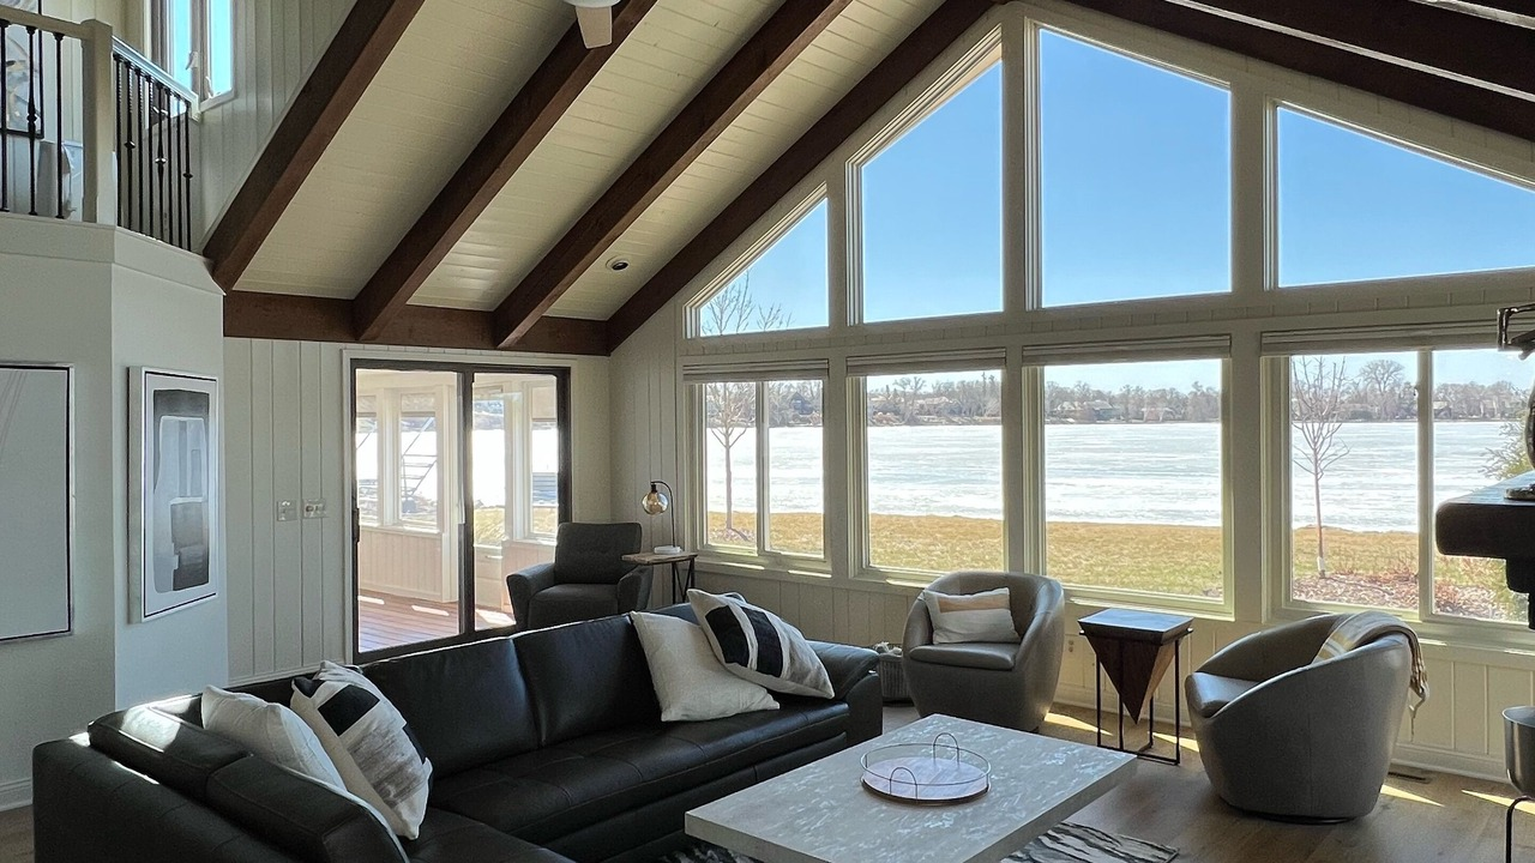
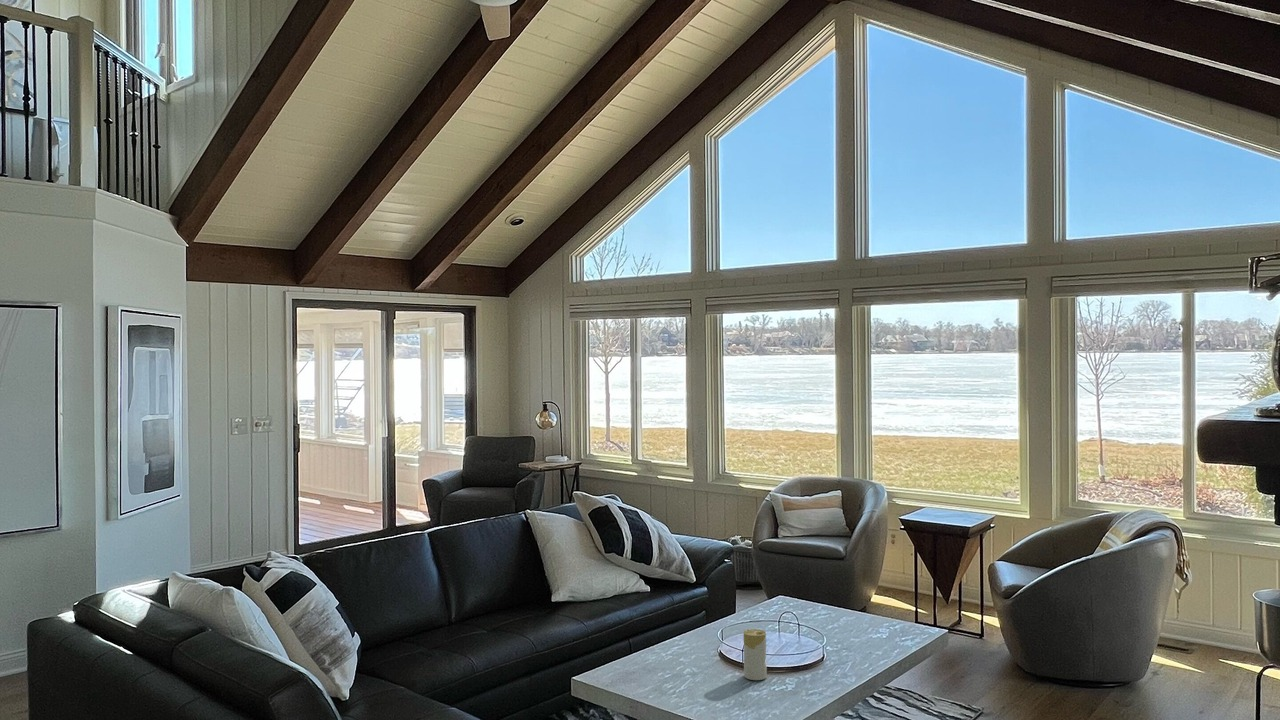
+ candle (755, 654)
